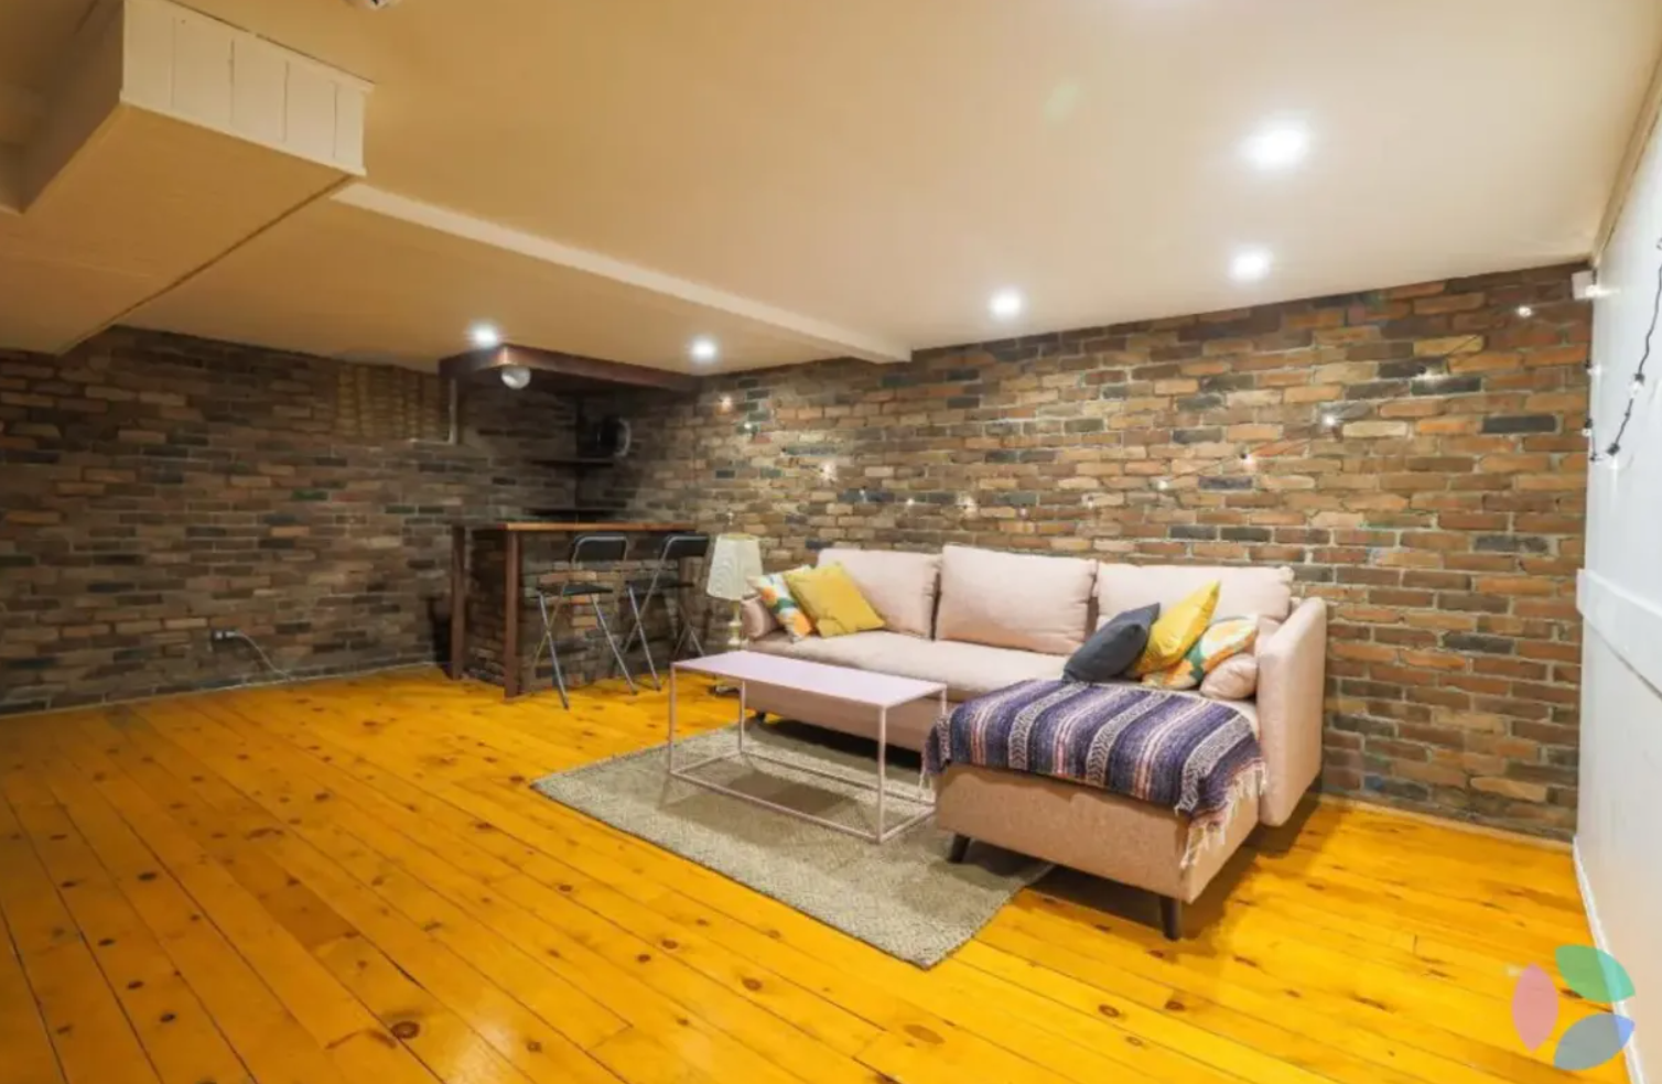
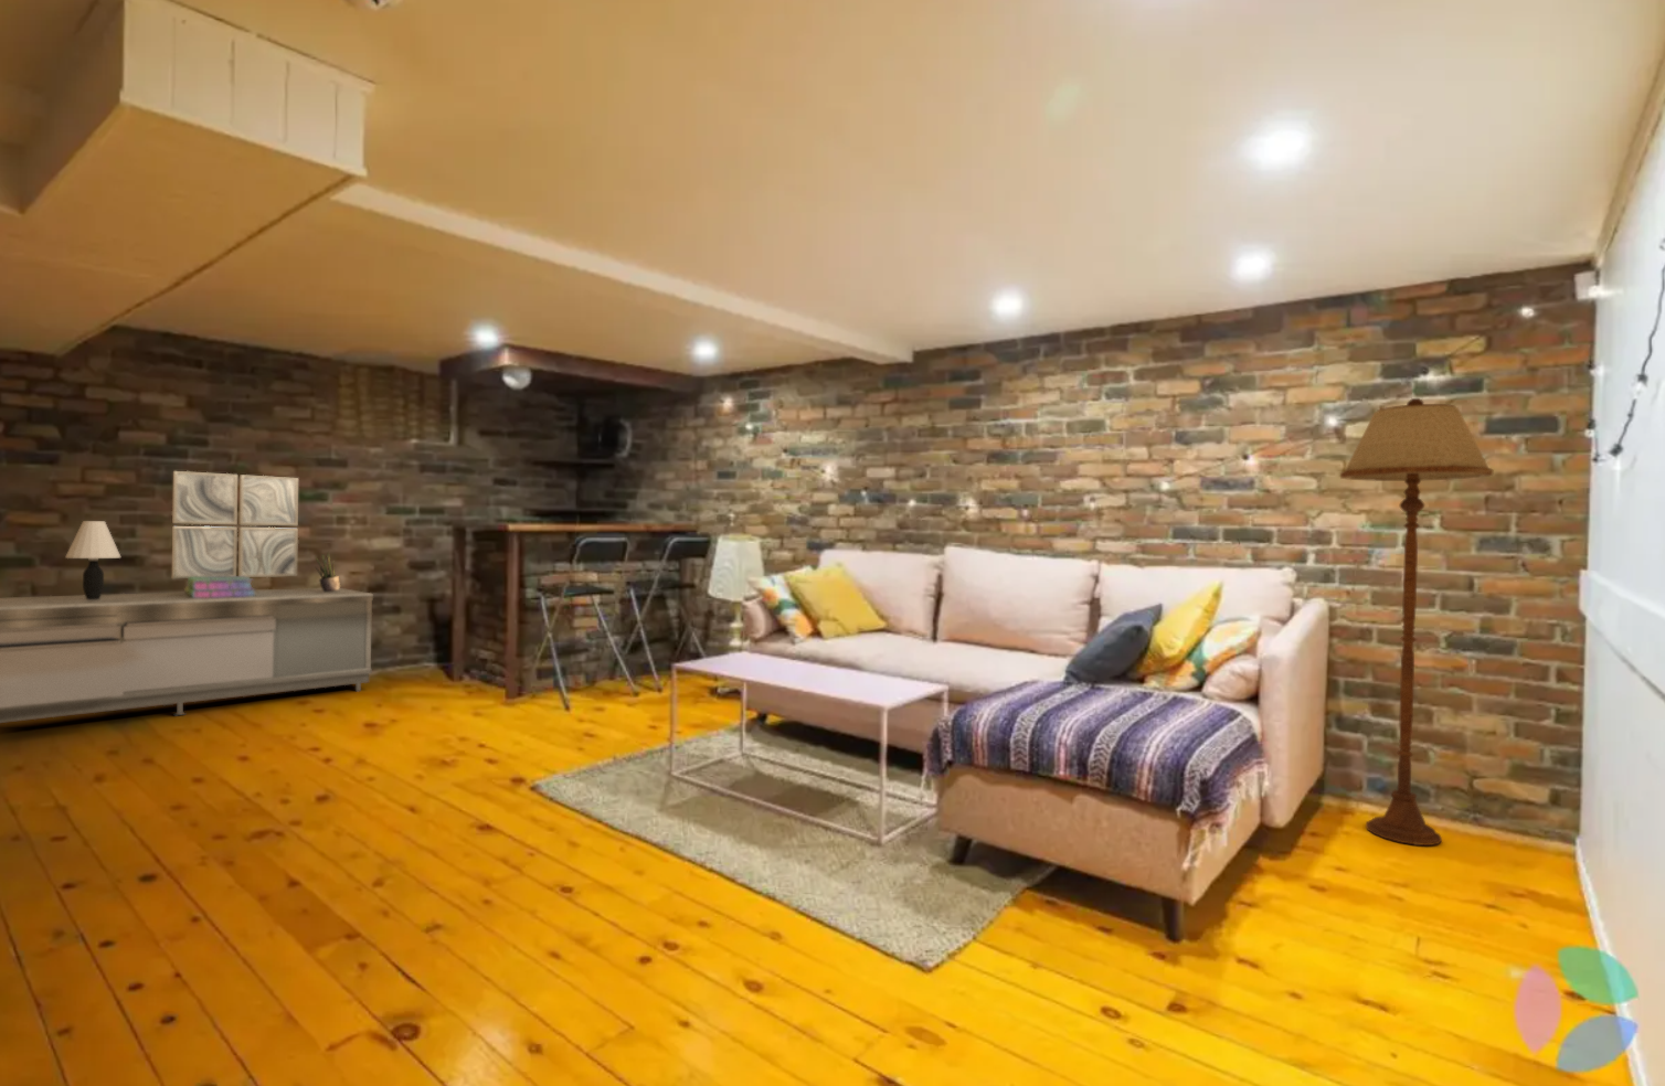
+ wall art (237, 528)
+ floor lamp (1409, 616)
+ sideboard (172, 653)
+ stack of books (220, 586)
+ table lamp (92, 559)
+ potted plant (326, 570)
